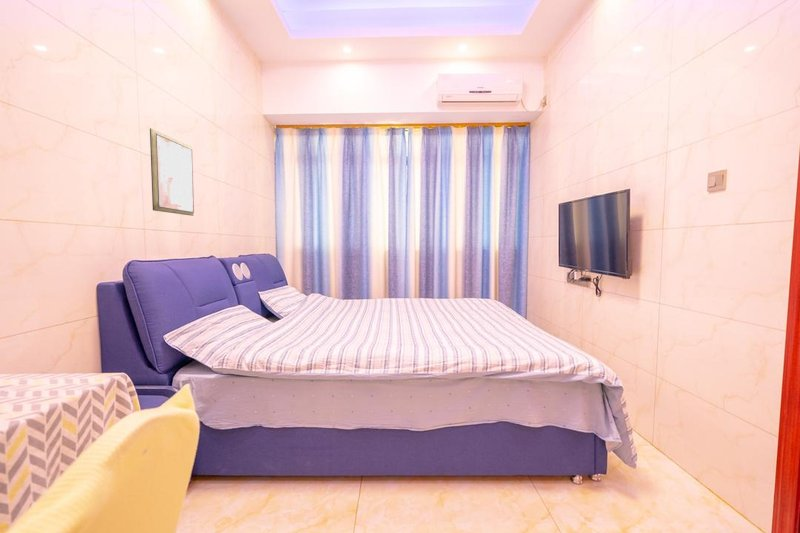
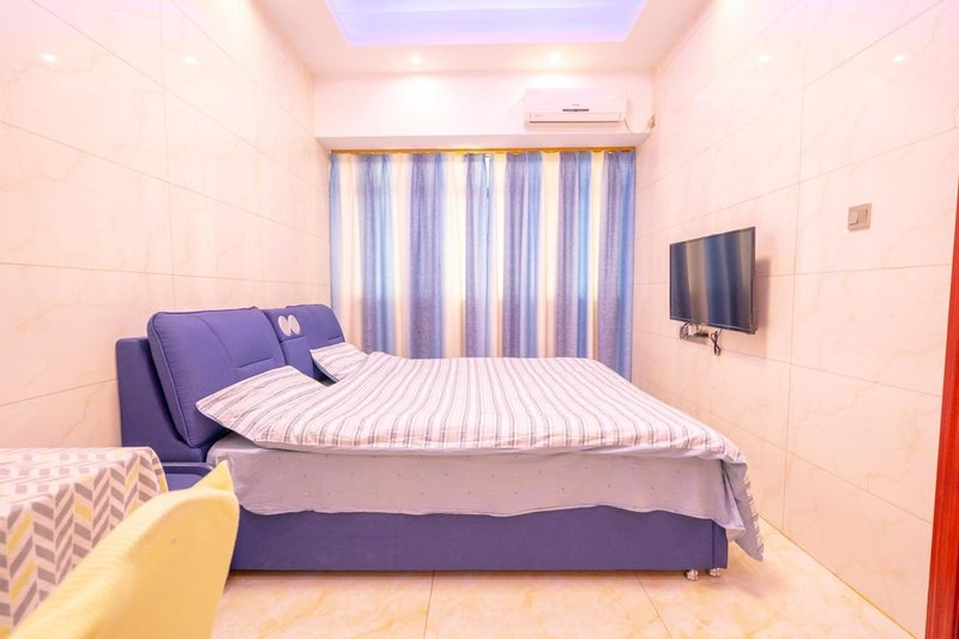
- wall art (175, 176)
